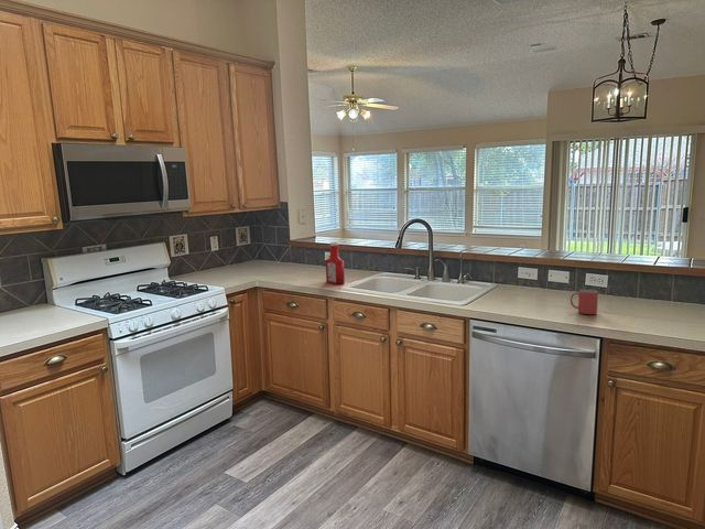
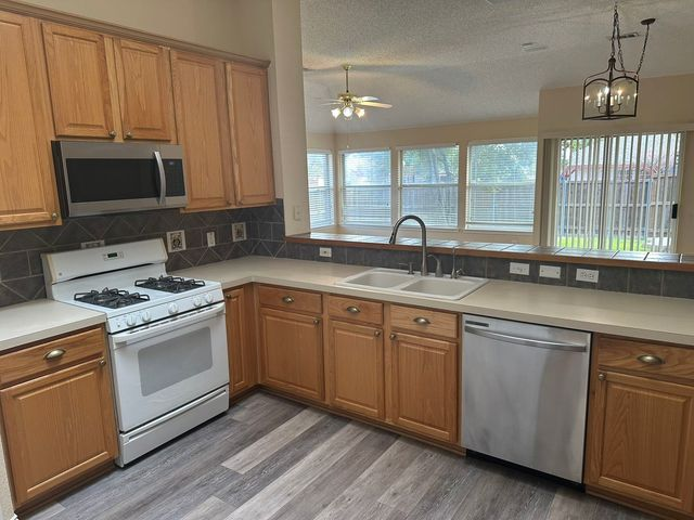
- mug (583, 301)
- soap bottle (334, 262)
